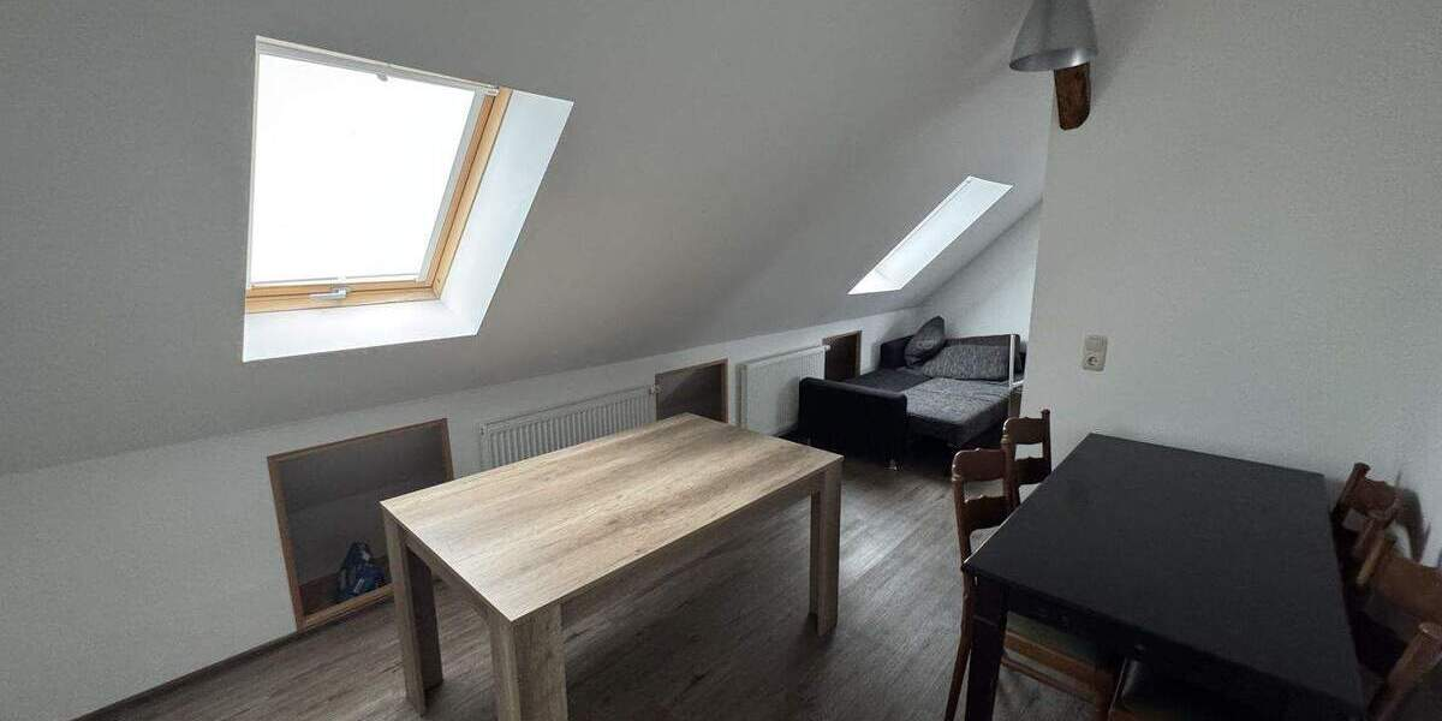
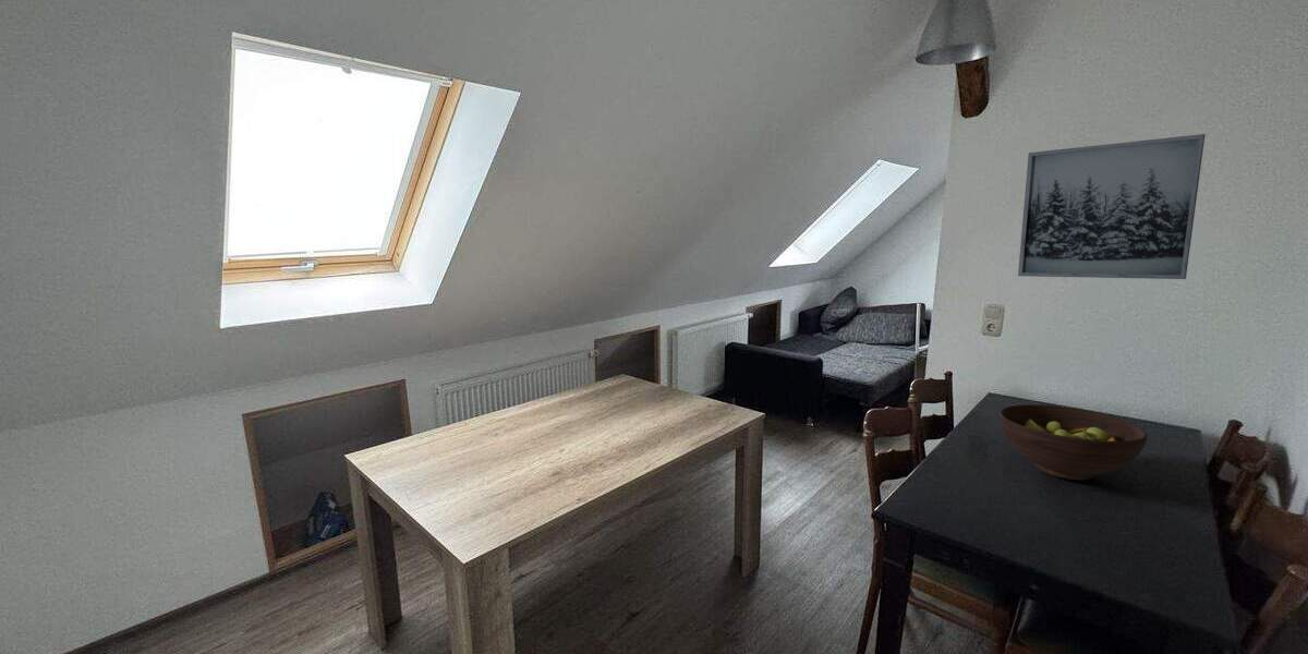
+ wall art (1102, 211)
+ fruit bowl (1065, 446)
